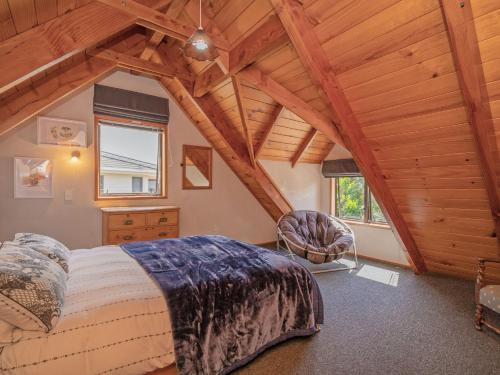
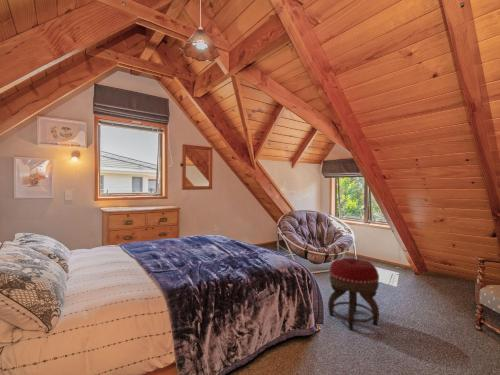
+ footstool (353, 290)
